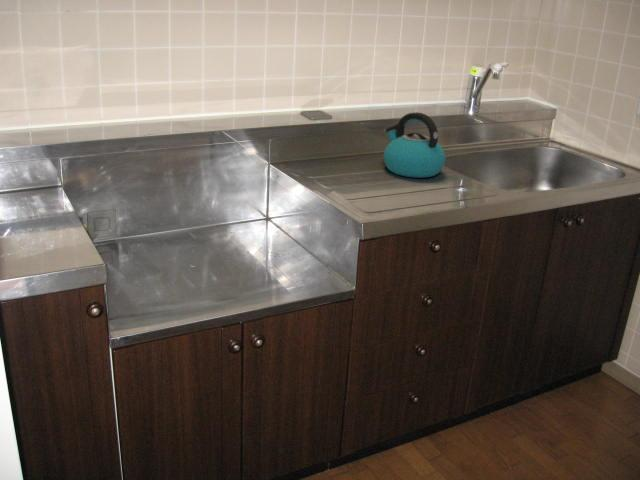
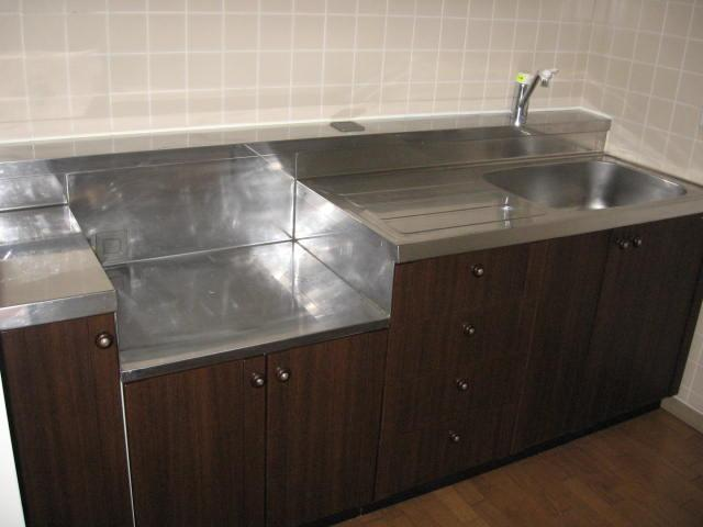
- kettle (412, 141)
